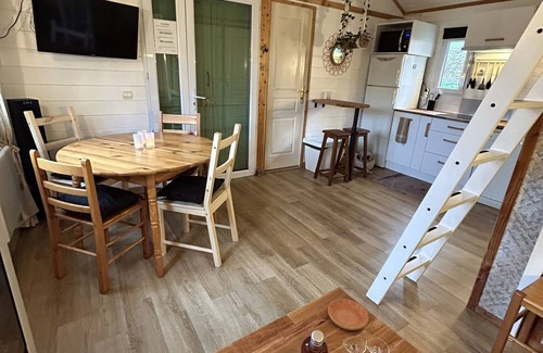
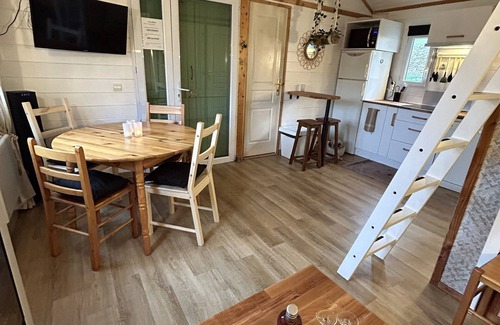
- saucer (348, 315)
